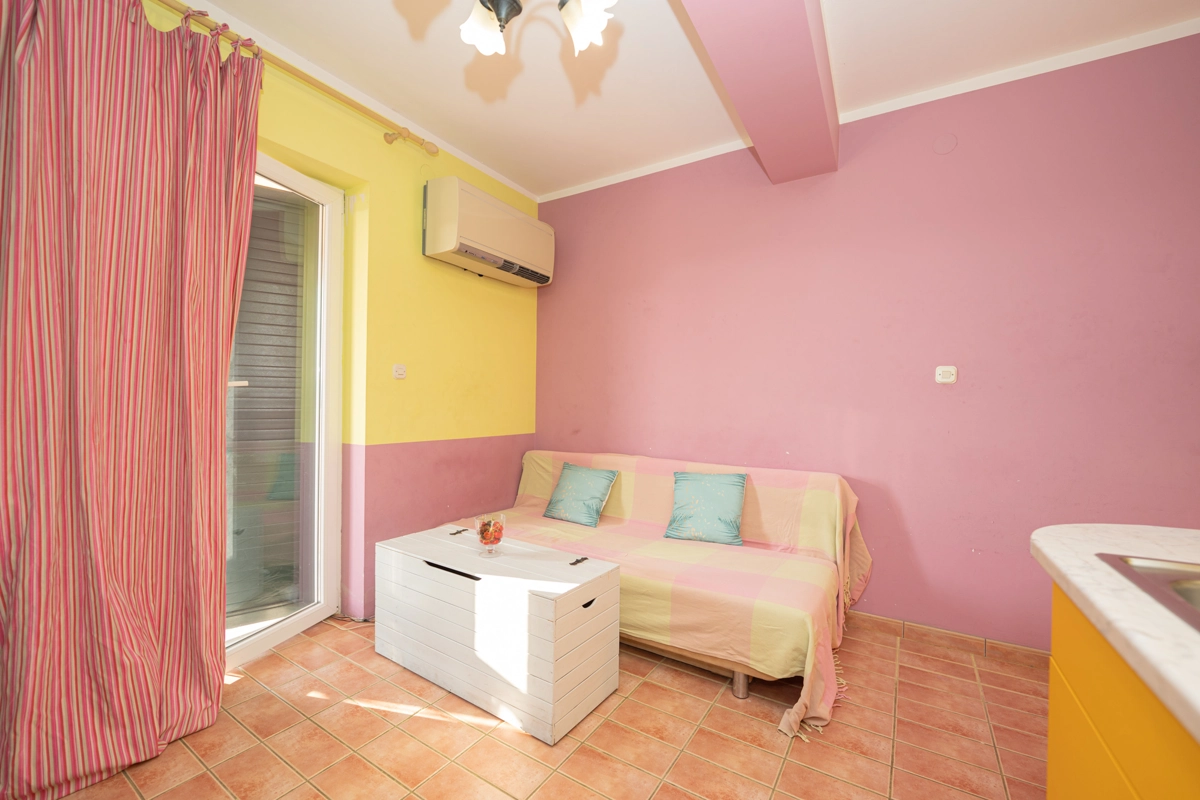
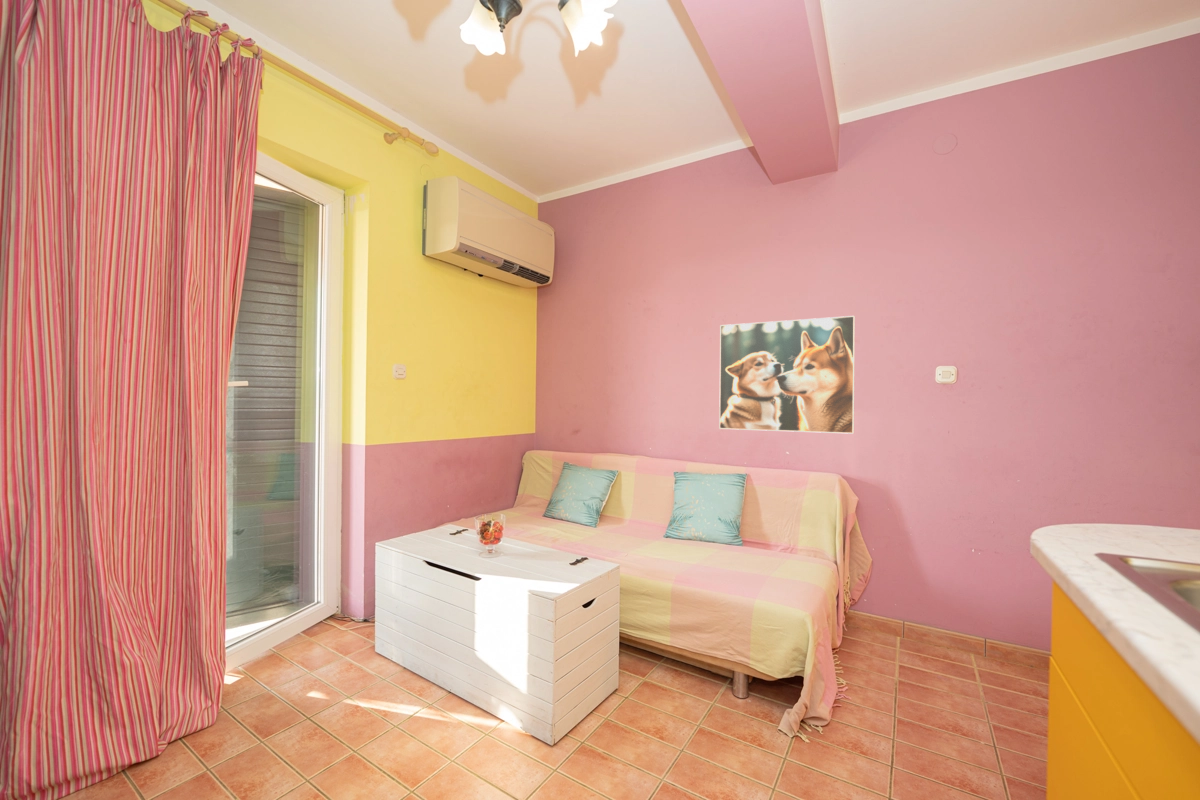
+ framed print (783, 376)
